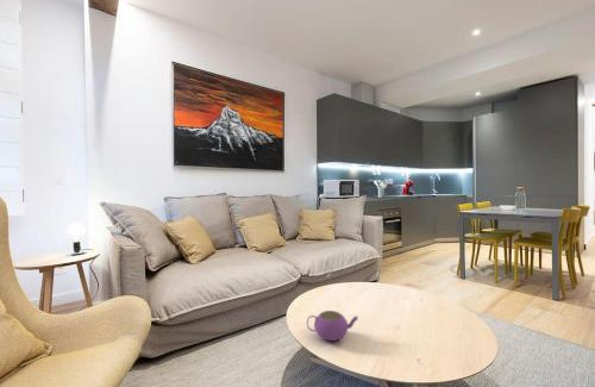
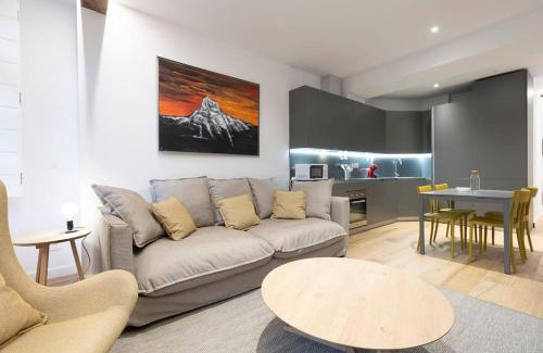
- teapot (332, 325)
